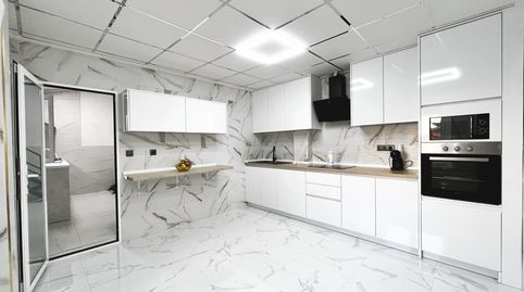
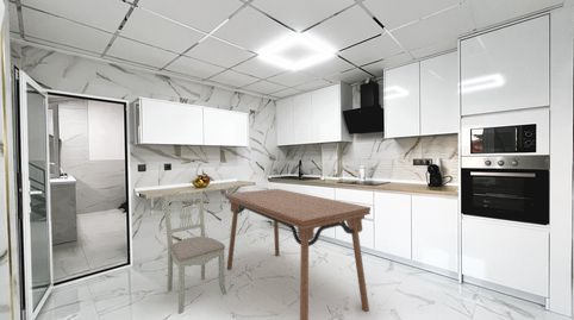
+ dining table (277, 243)
+ dining chair (193, 244)
